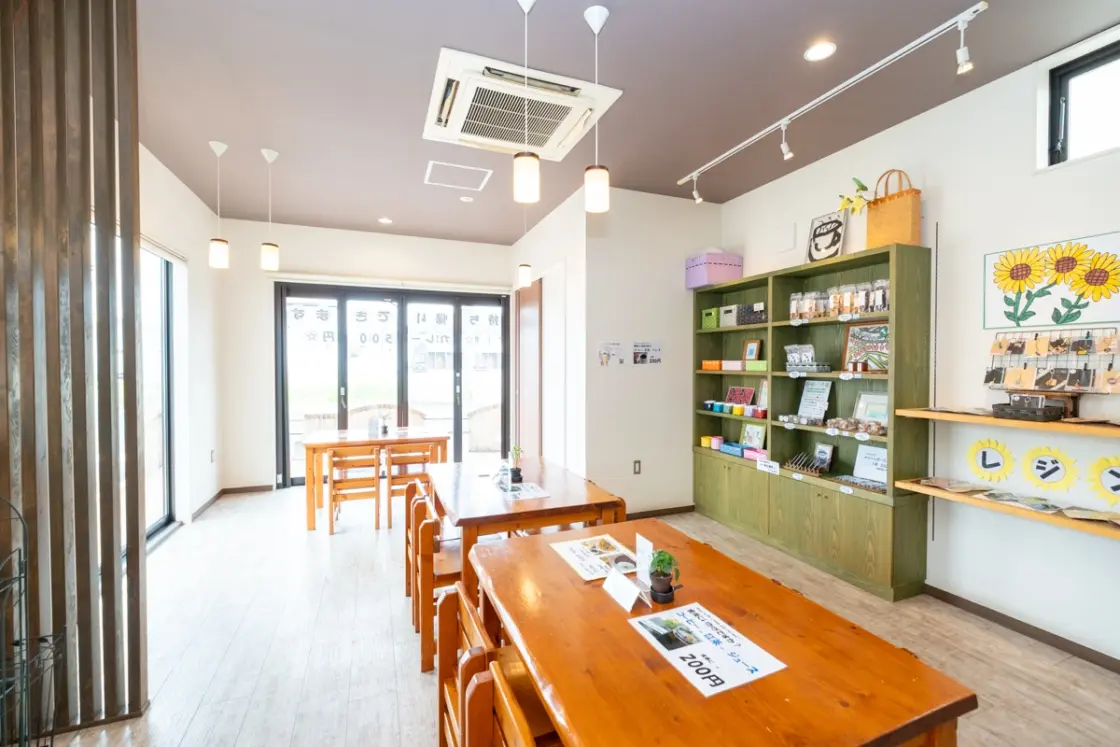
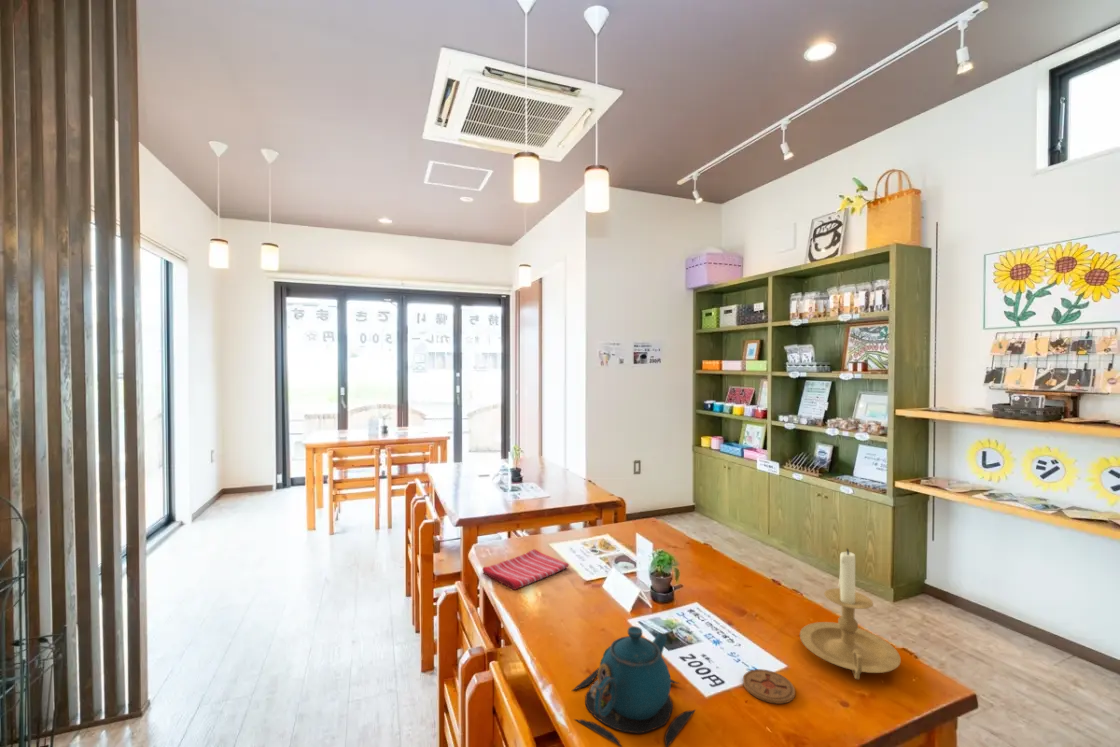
+ coaster (768, 685)
+ dish towel (525, 567)
+ teapot (629, 666)
+ candle holder (847, 602)
